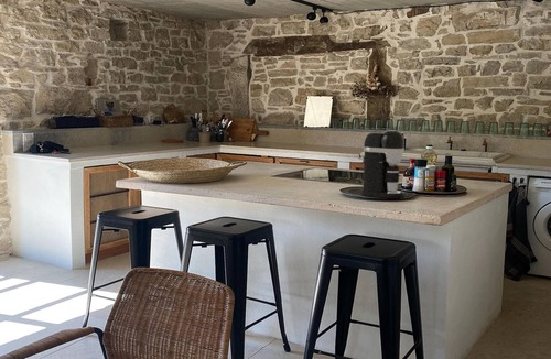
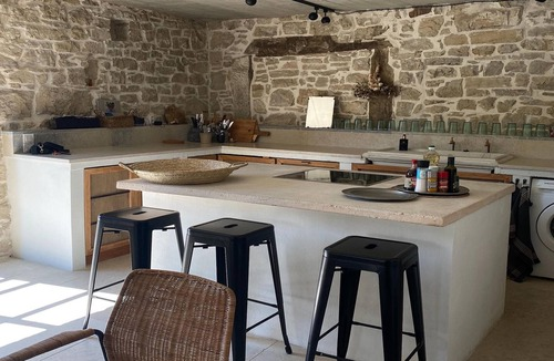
- coffee maker (382, 163)
